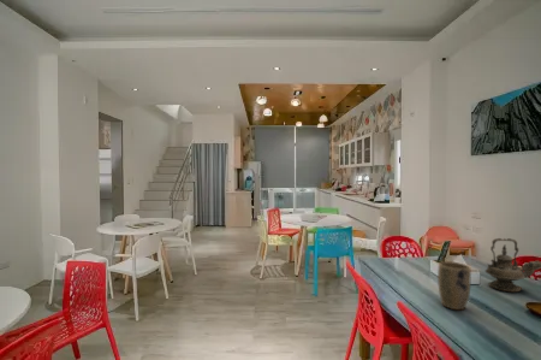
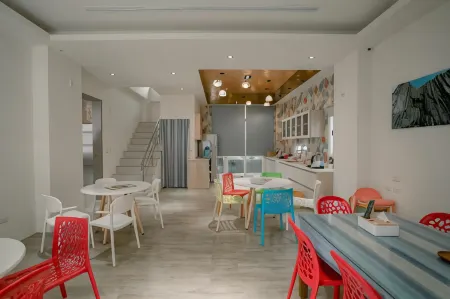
- plant pot (453, 285)
- teapot (515, 262)
